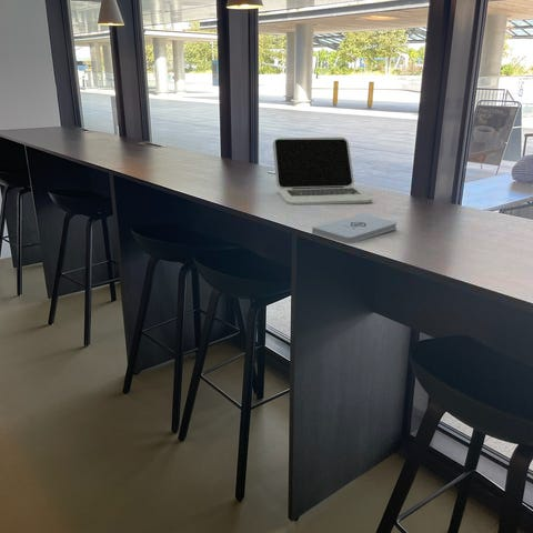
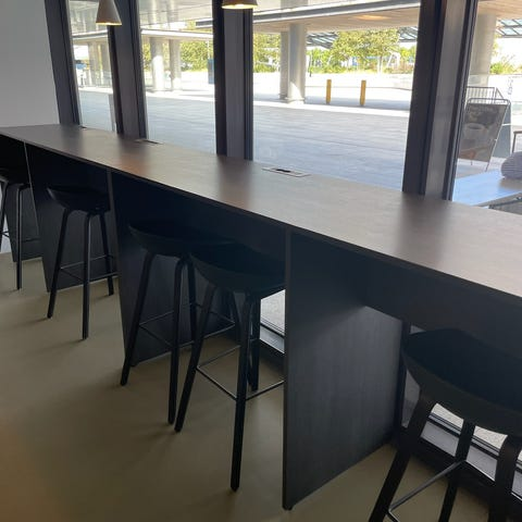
- notepad (355, 228)
- laptop (320, 168)
